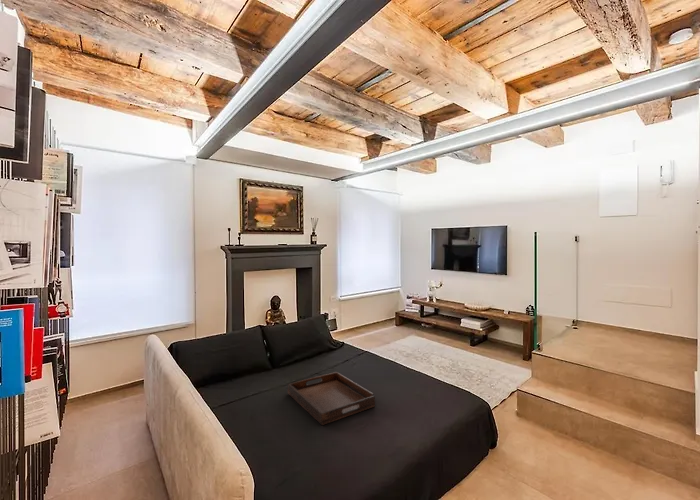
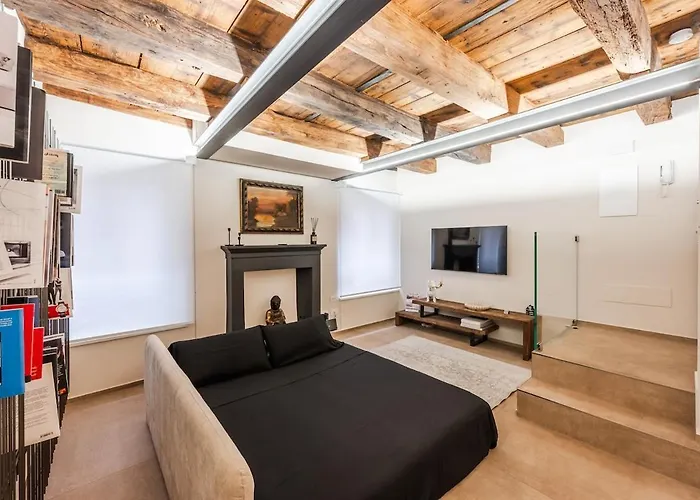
- serving tray (330, 394)
